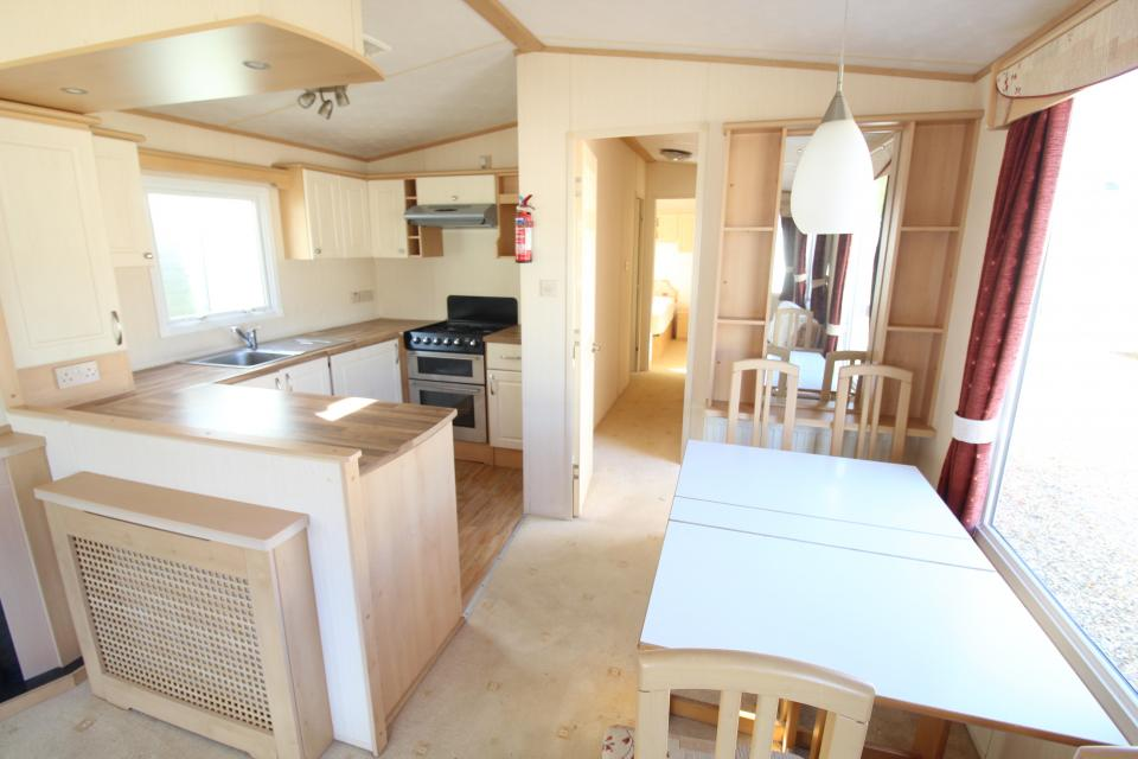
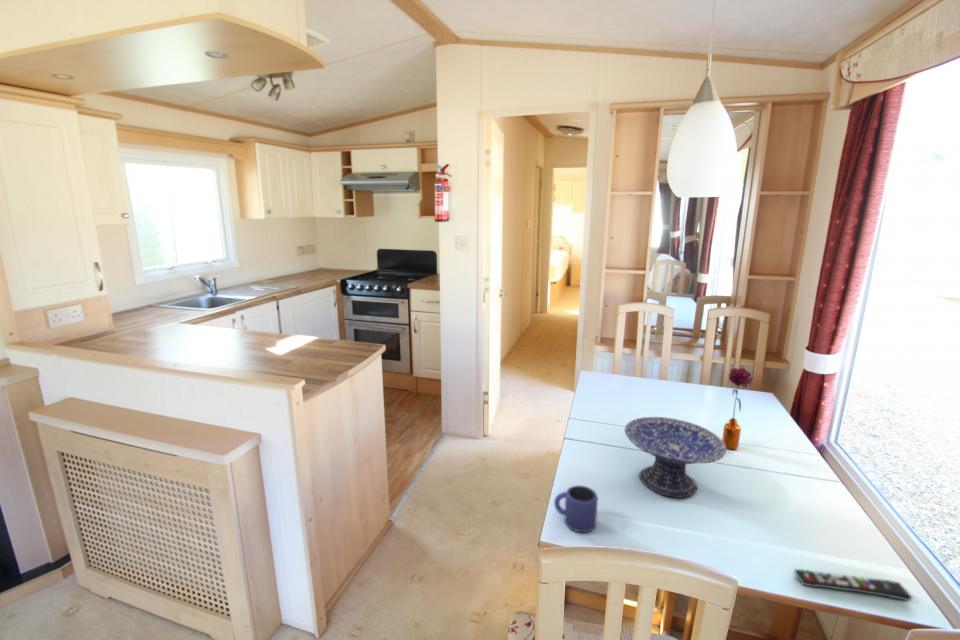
+ decorative bowl (671, 459)
+ flower (734, 408)
+ mug (575, 507)
+ remote control (851, 584)
